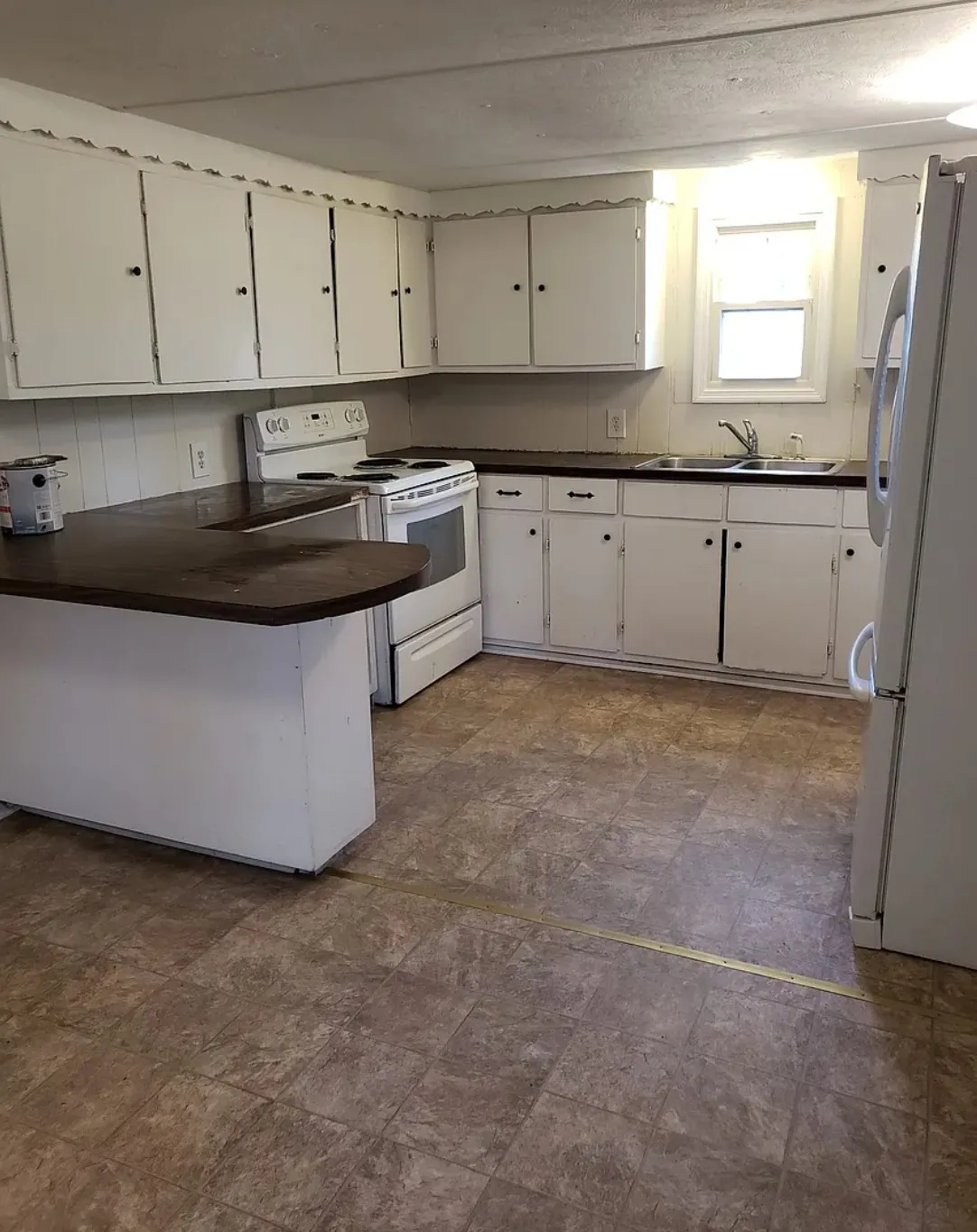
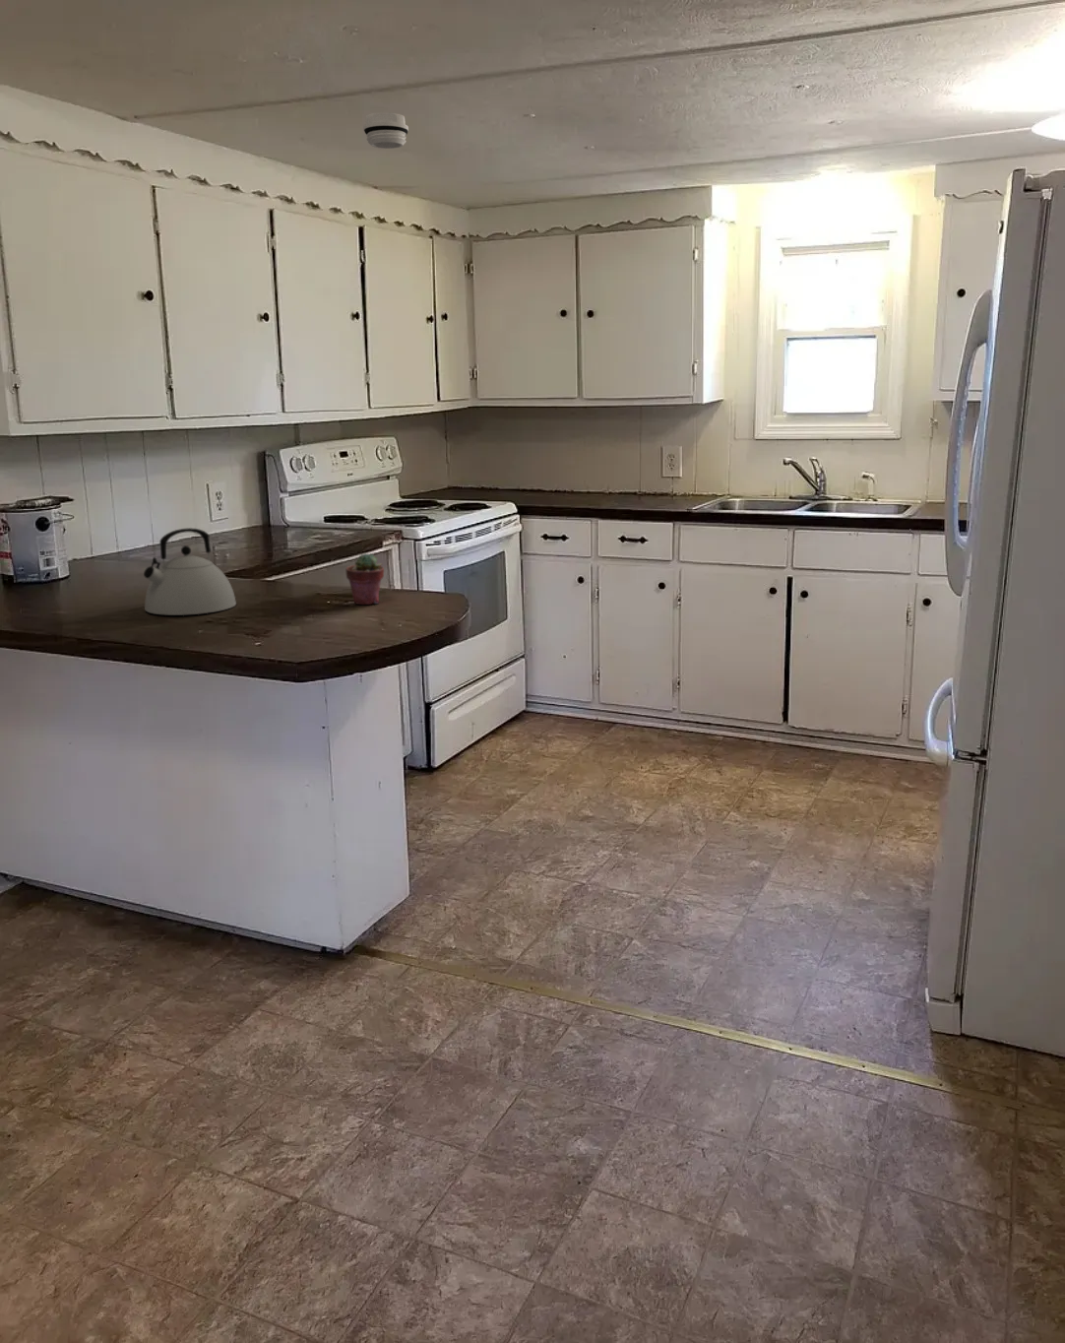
+ smoke detector (386, 131)
+ kettle (185, 568)
+ potted succulent (365, 577)
